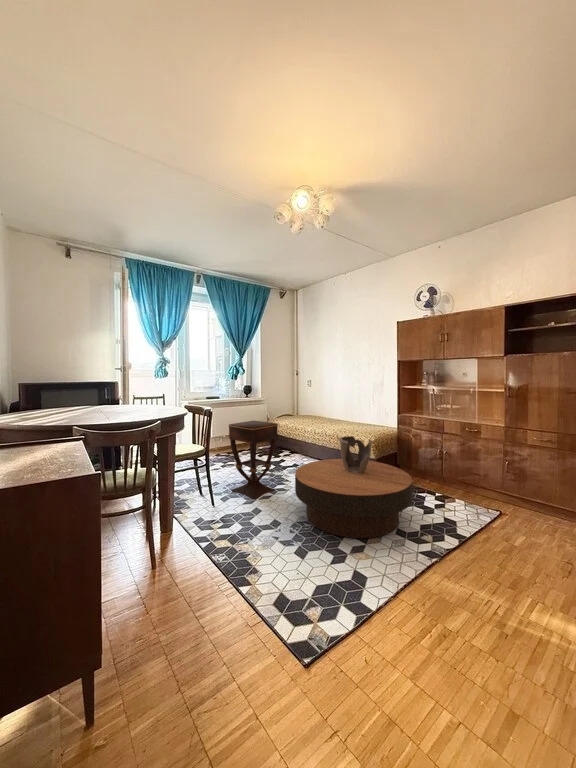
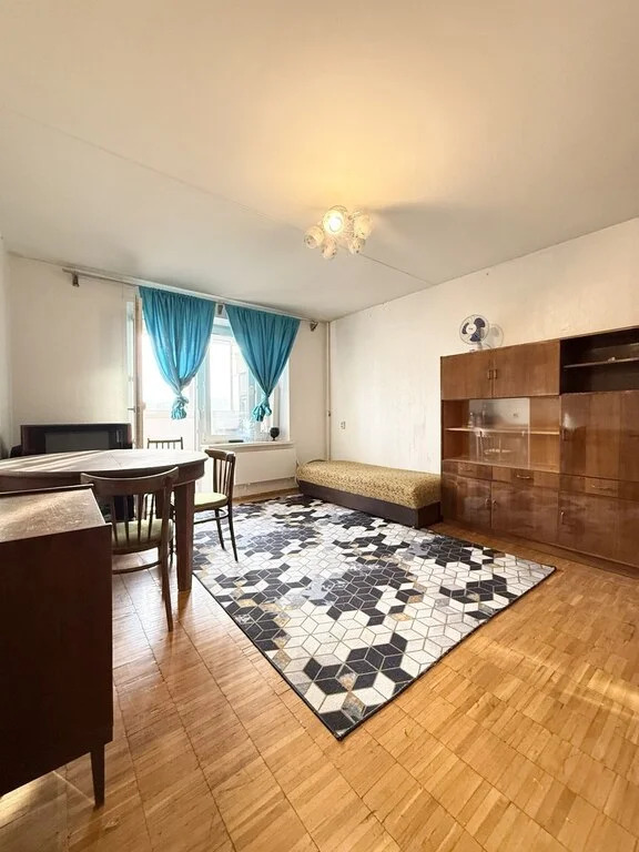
- coffee table (351, 494)
- decorative bowl (358, 454)
- side table (253, 457)
